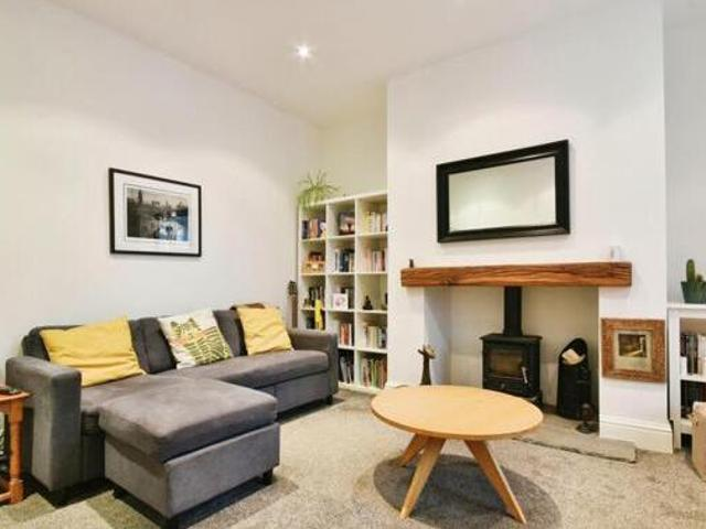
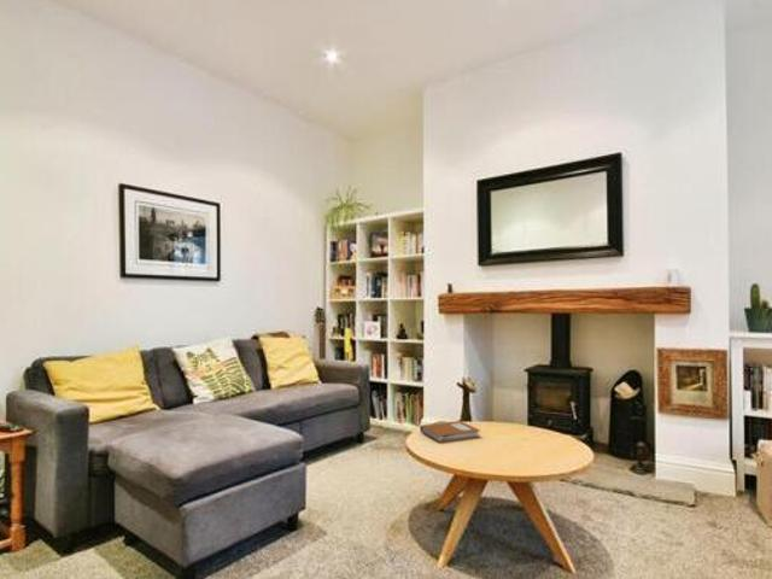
+ notebook (450, 429)
